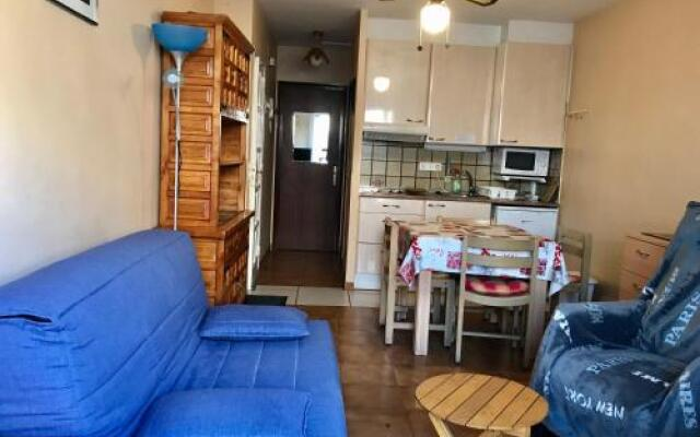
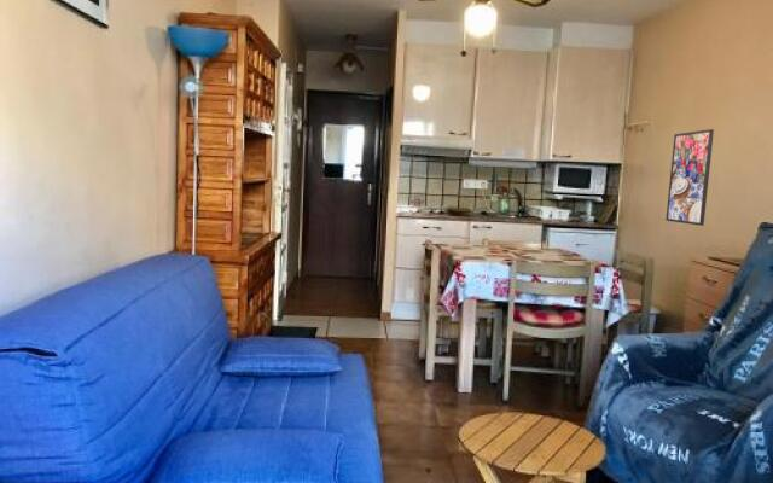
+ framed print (687, 178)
